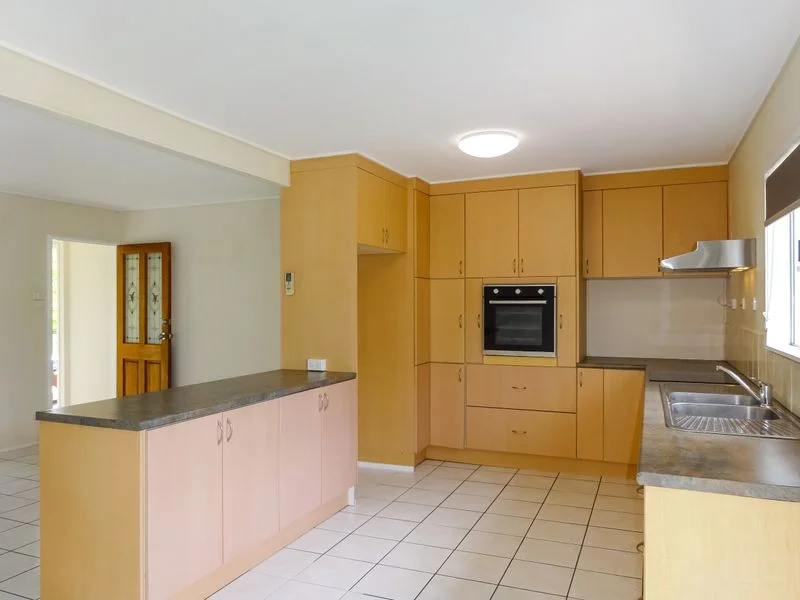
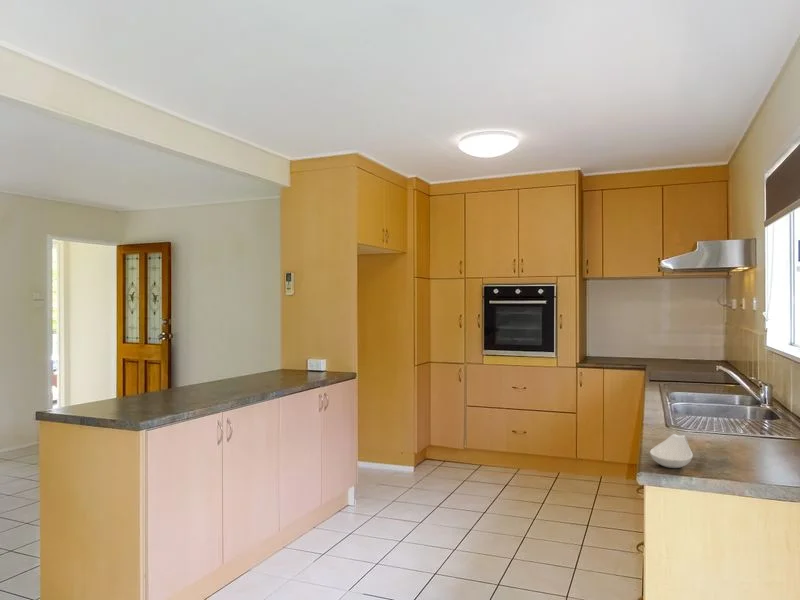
+ spoon rest (674, 449)
